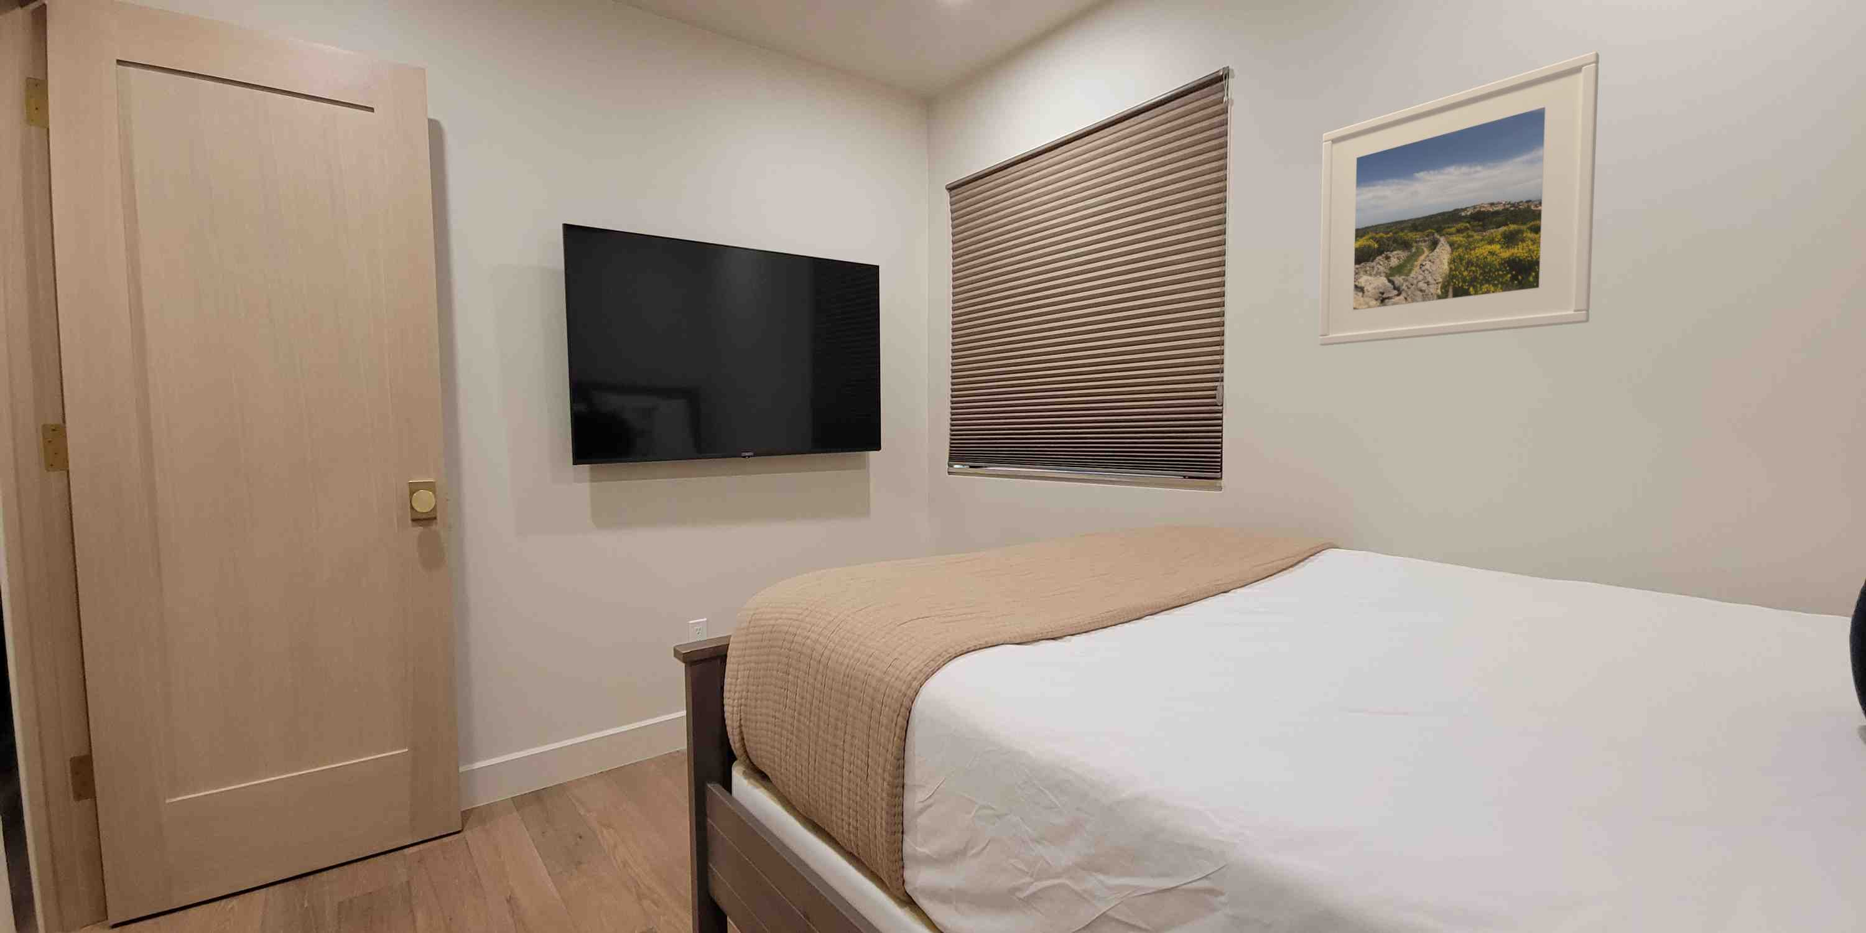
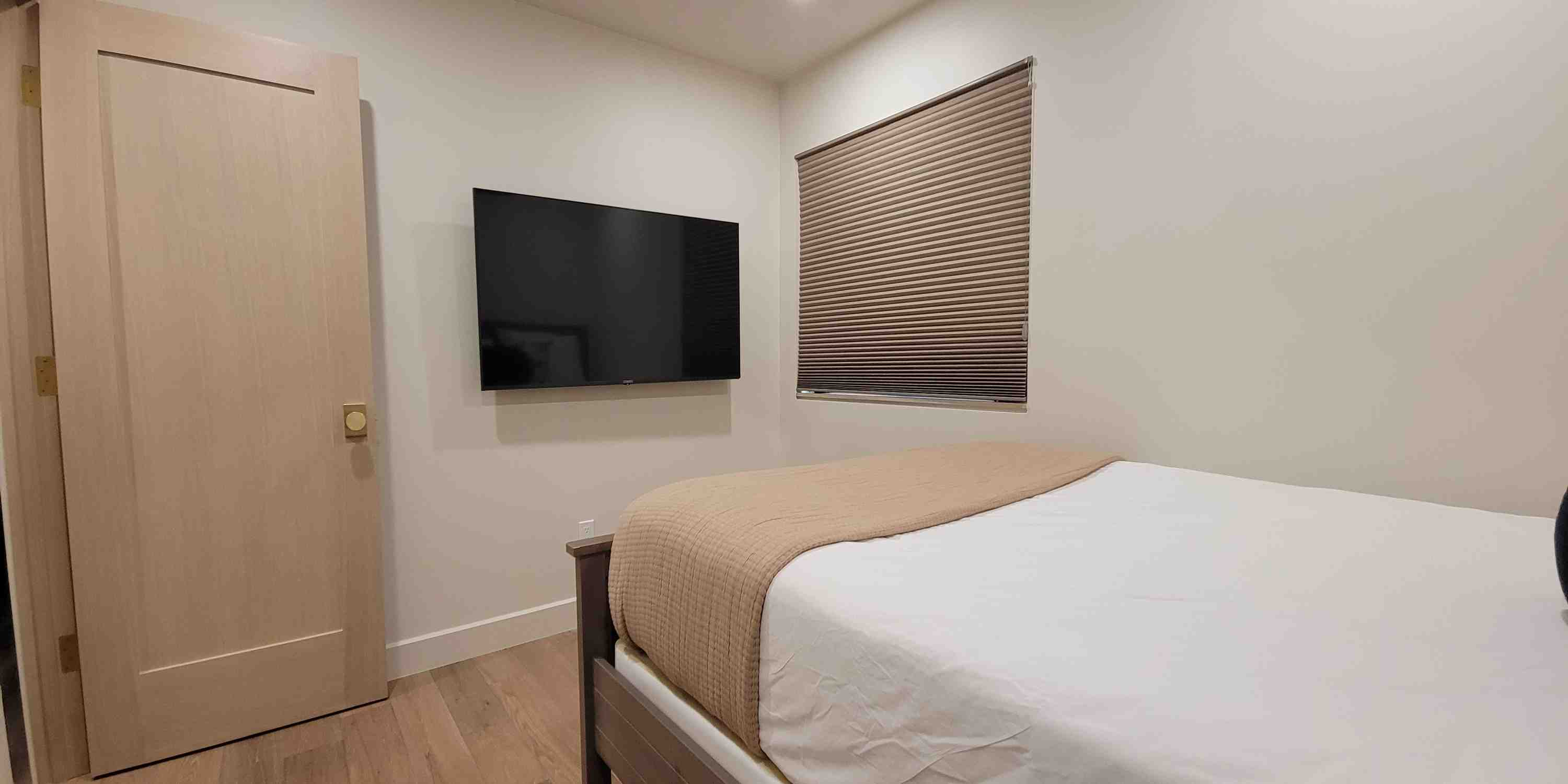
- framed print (1441, 218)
